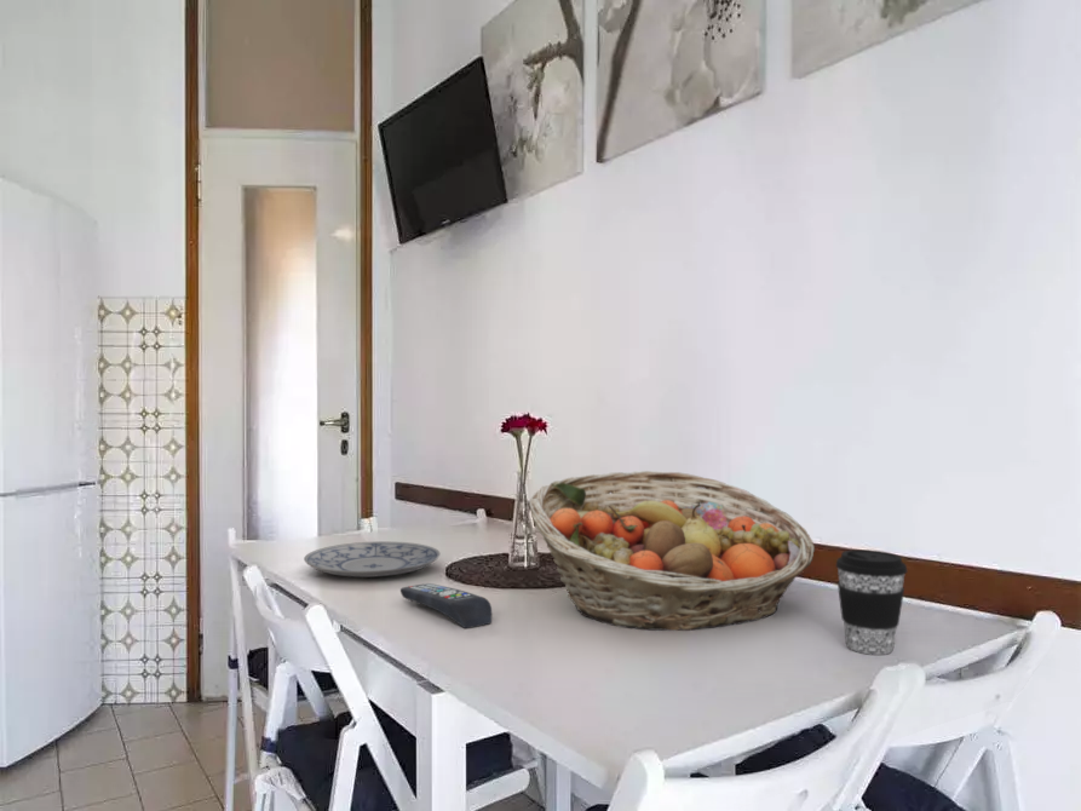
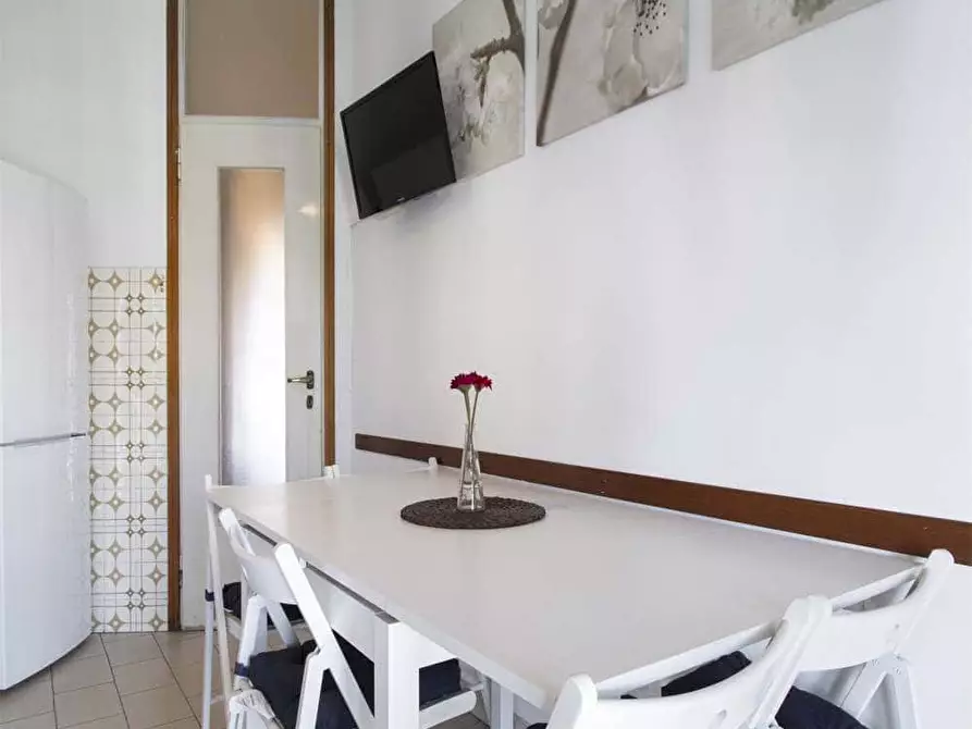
- remote control (444, 599)
- coffee cup (870, 600)
- plate (373, 562)
- fruit basket (669, 542)
